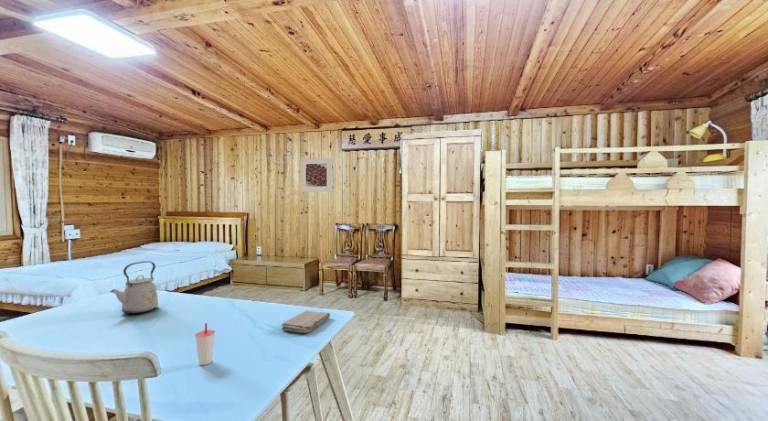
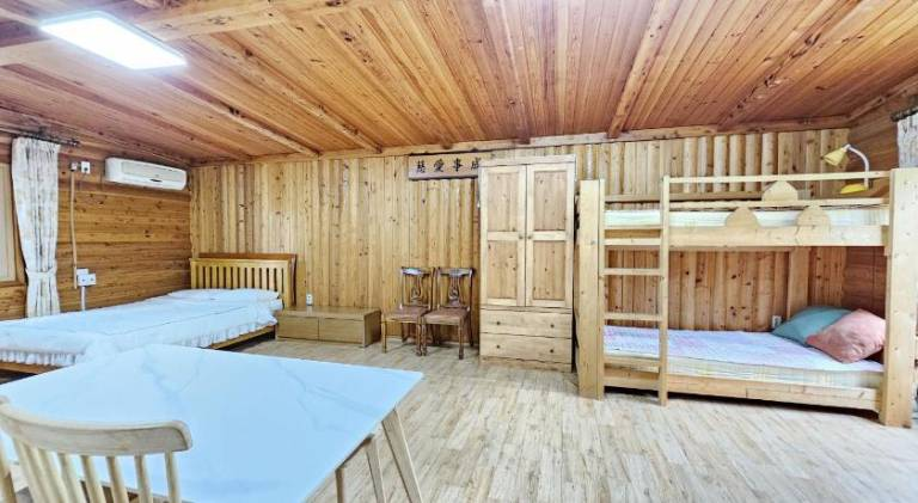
- kettle (134, 287)
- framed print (316, 175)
- washcloth (306, 320)
- cup (205, 342)
